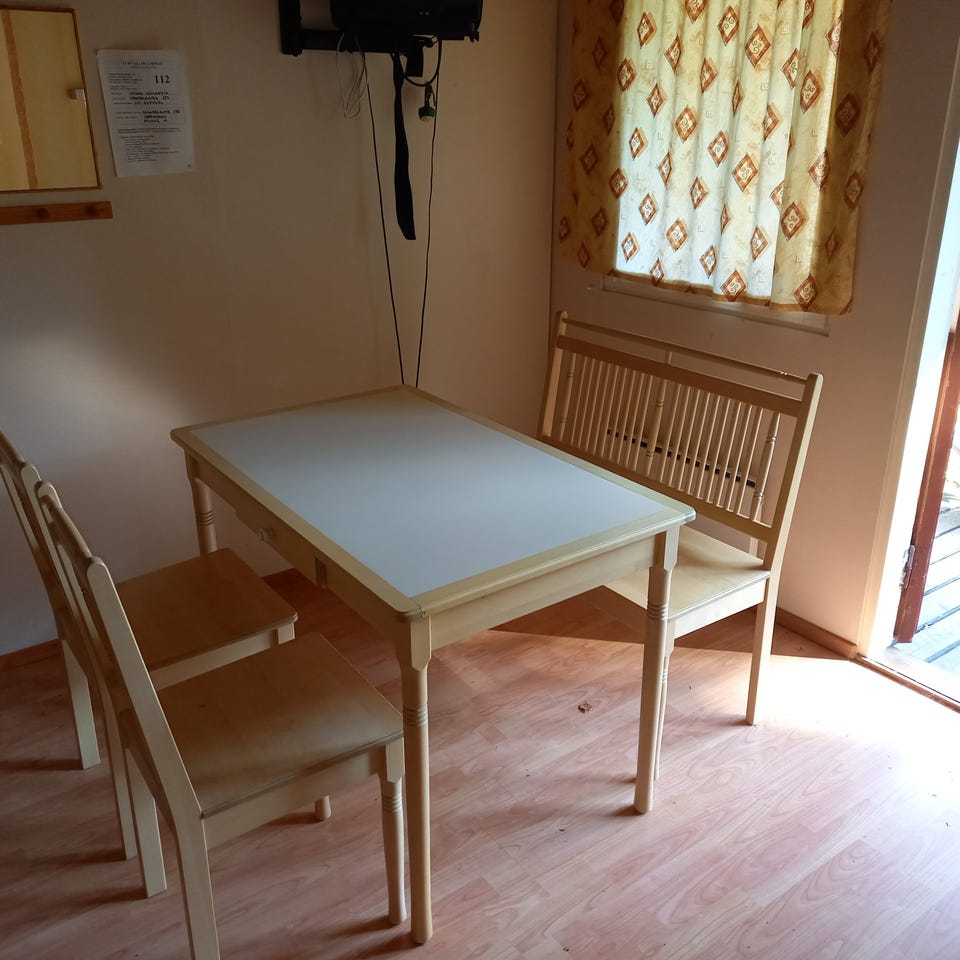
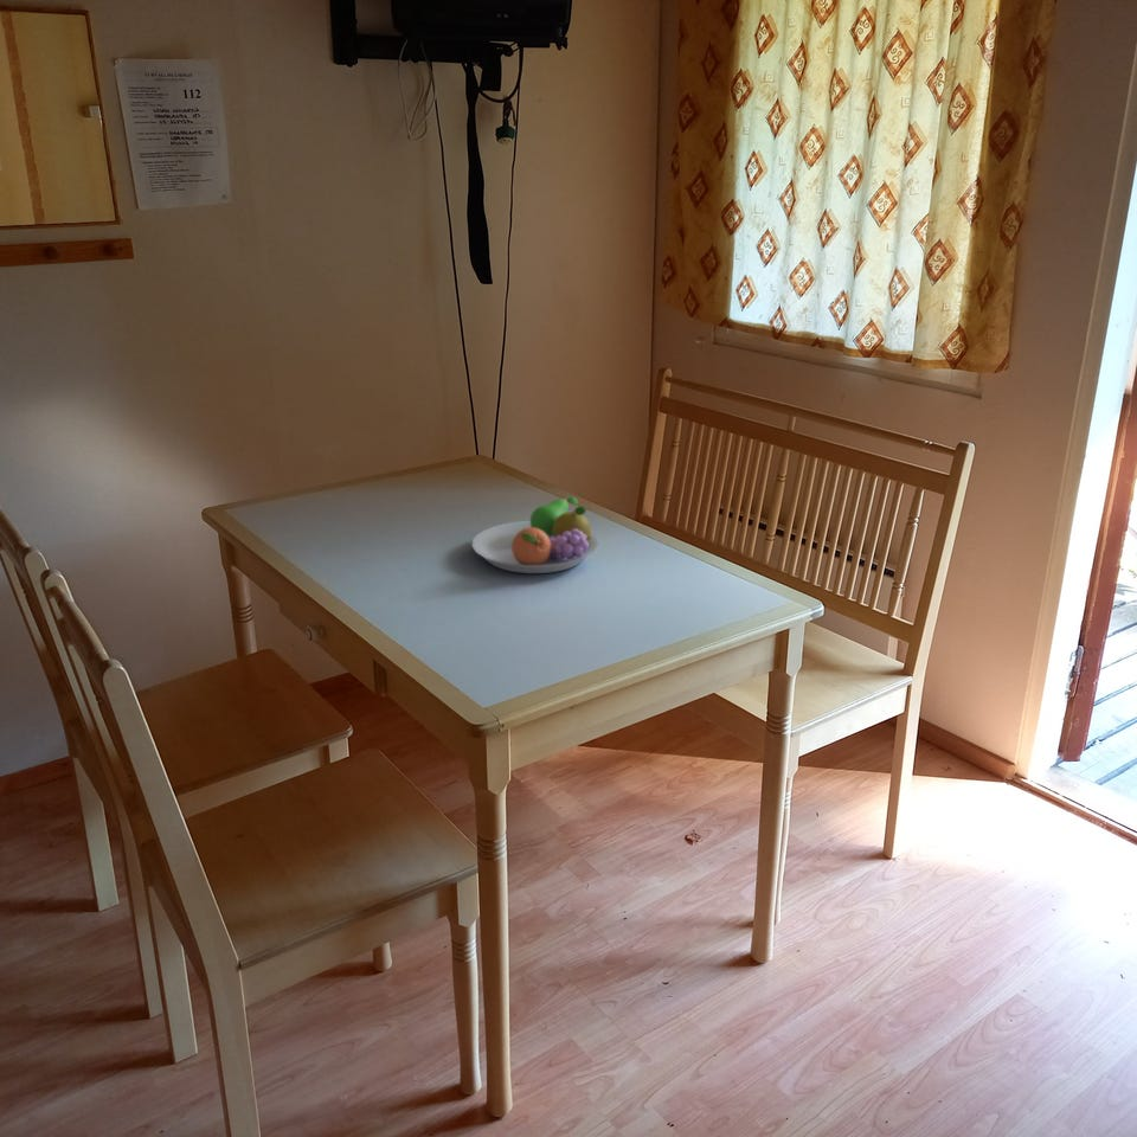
+ fruit bowl (539, 529)
